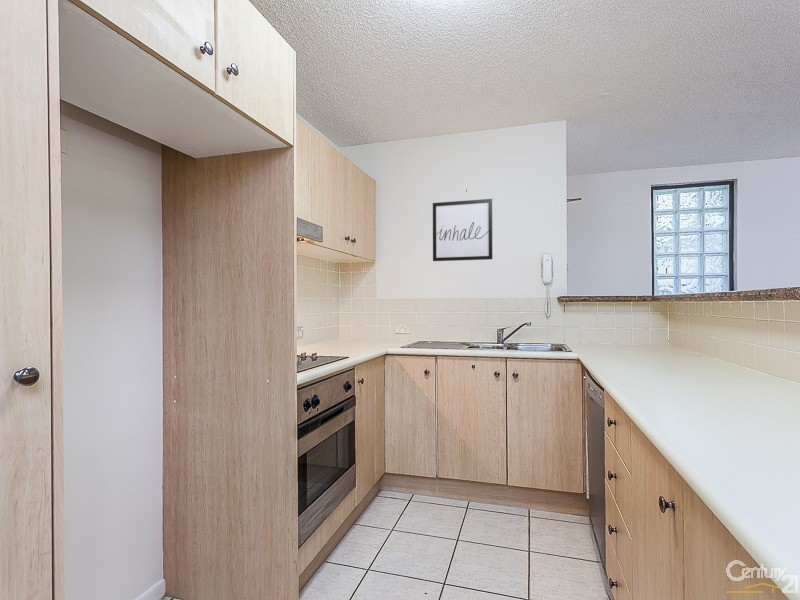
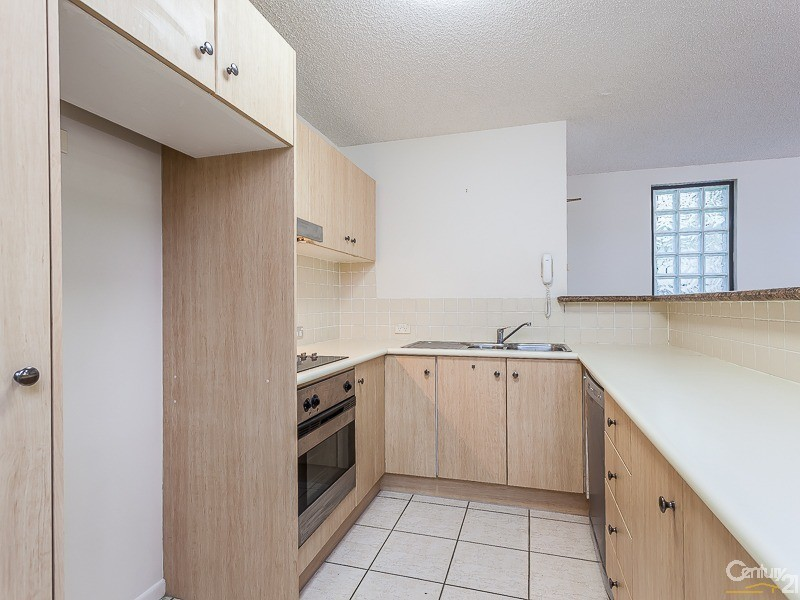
- wall art (462, 230)
